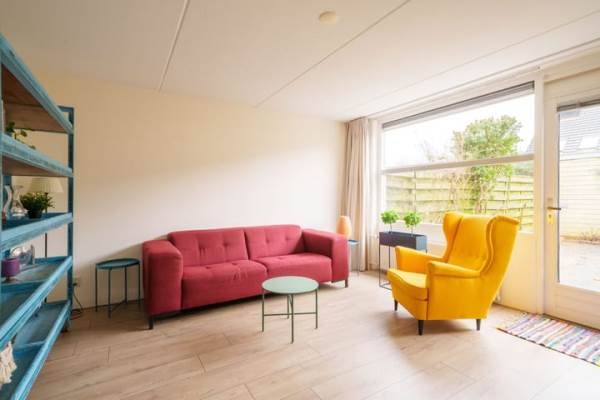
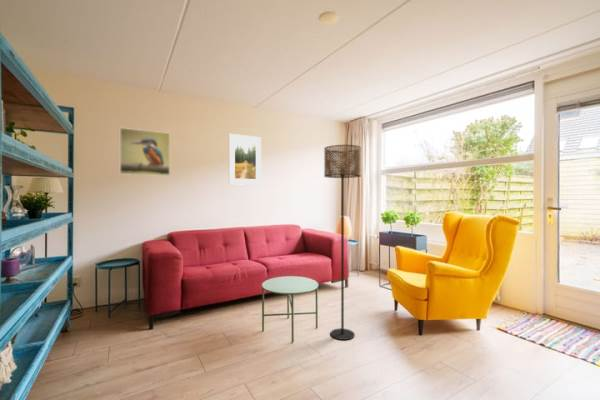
+ floor lamp (342, 241)
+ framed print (145, 152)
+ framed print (245, 160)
